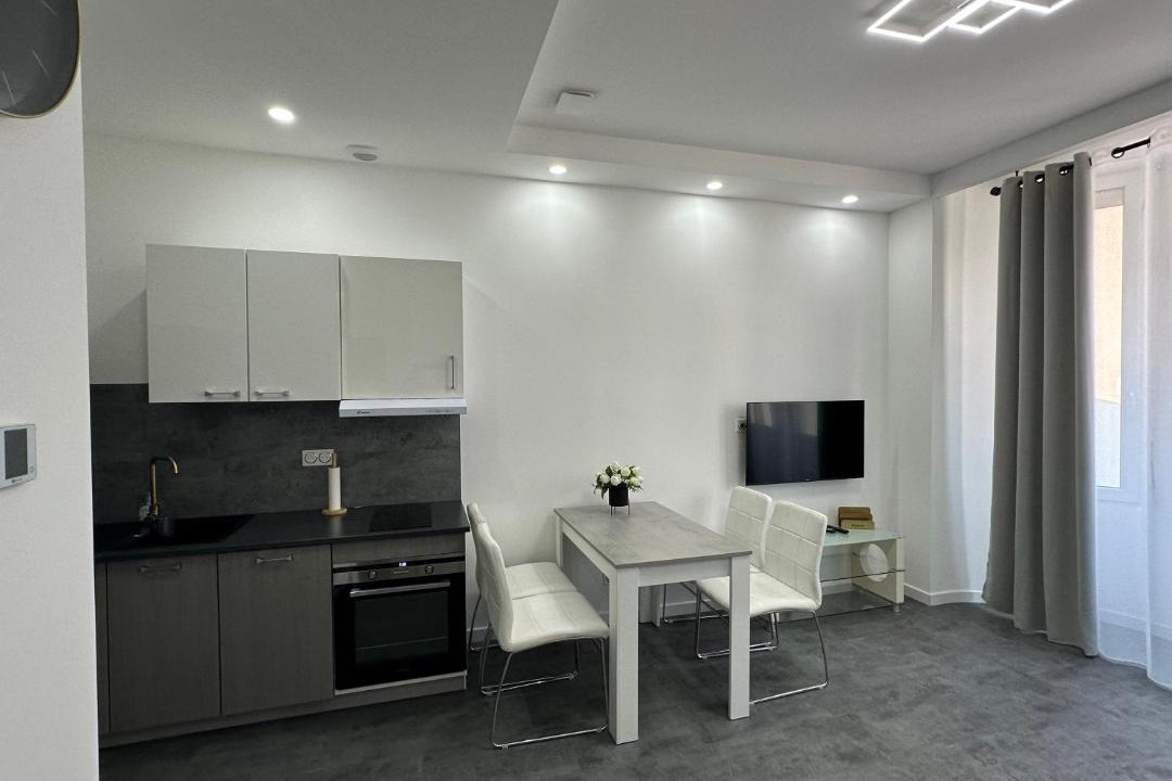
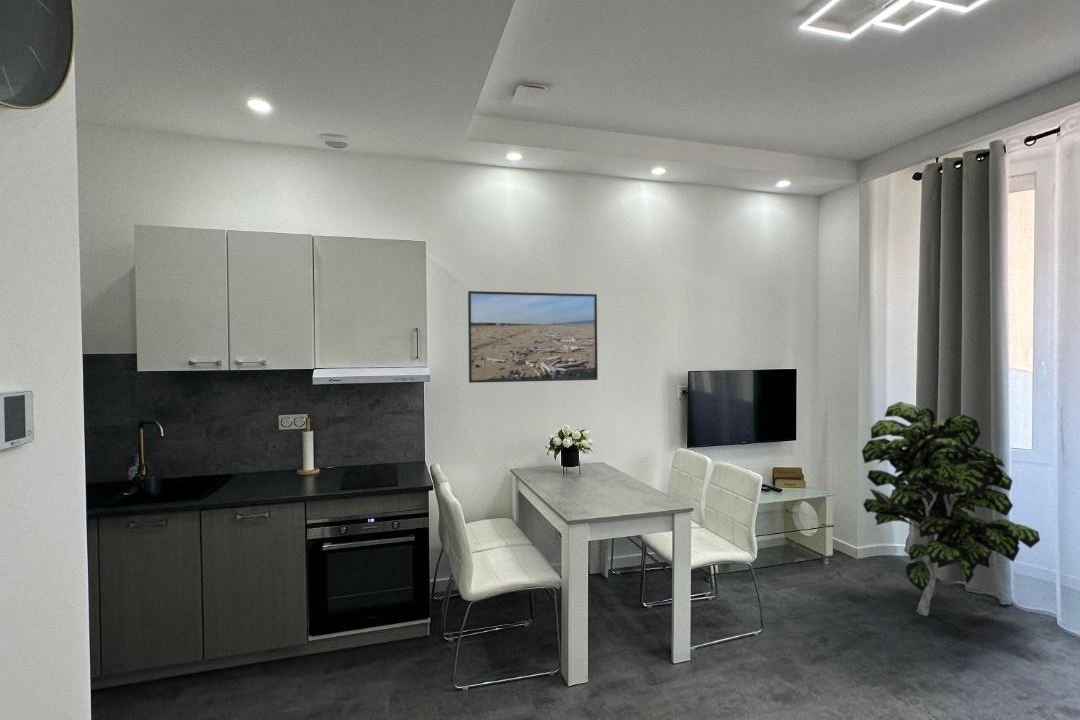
+ indoor plant (939, 510)
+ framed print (534, 337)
